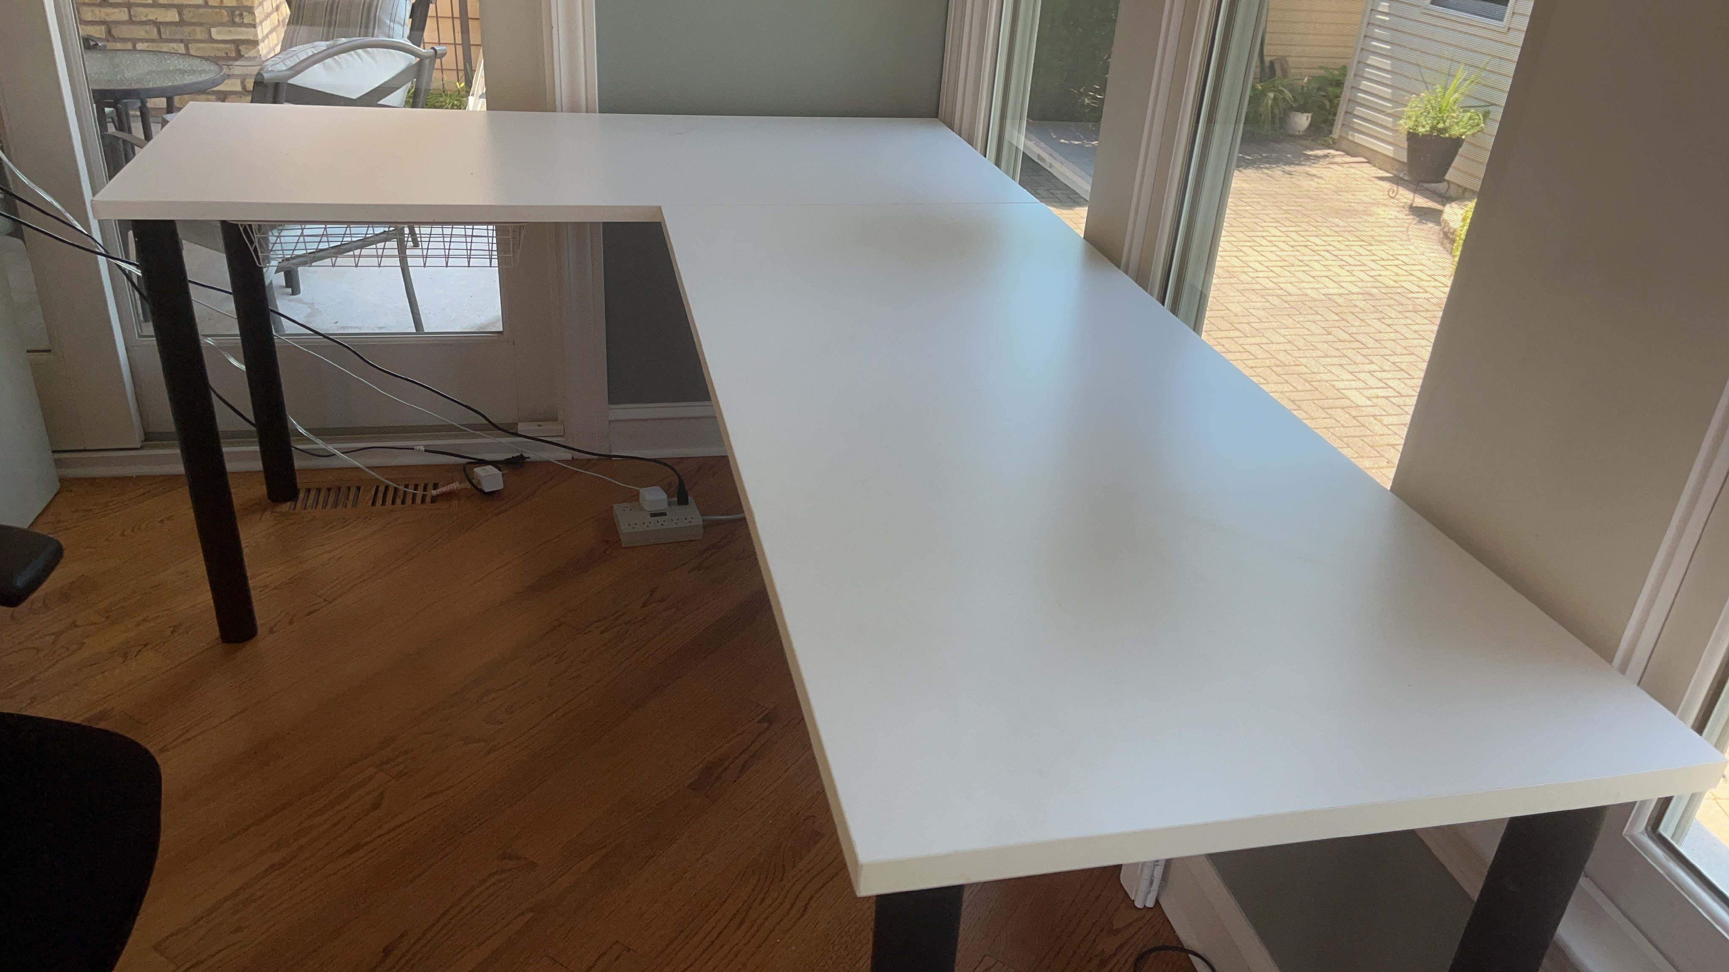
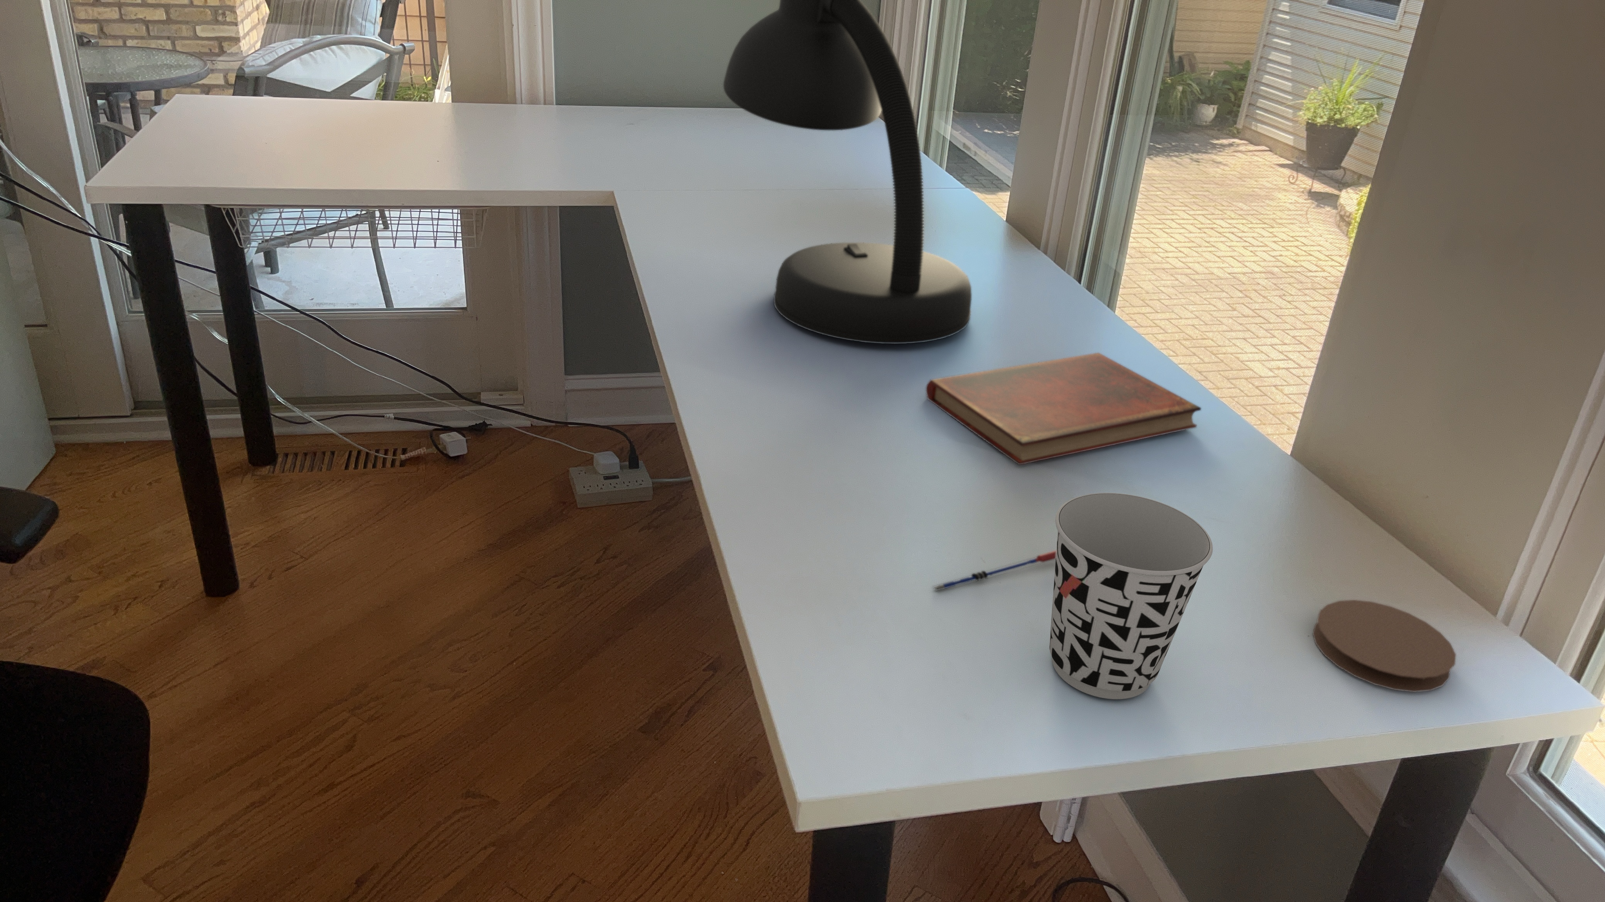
+ diary (1060, 402)
+ cup (1117, 601)
+ pen (1006, 567)
+ coaster (1382, 643)
+ desk lamp (845, 115)
